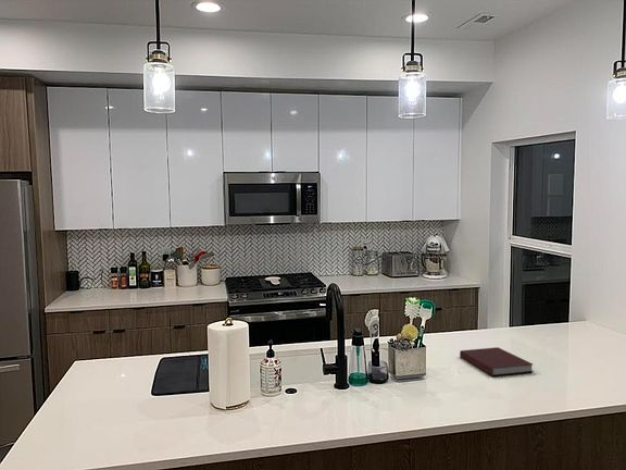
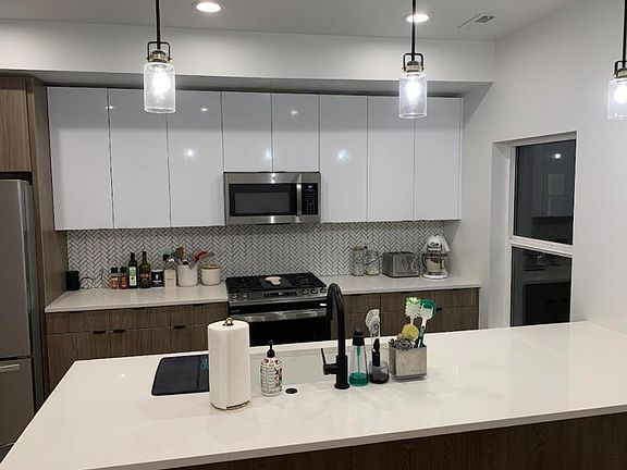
- notebook (494, 360)
